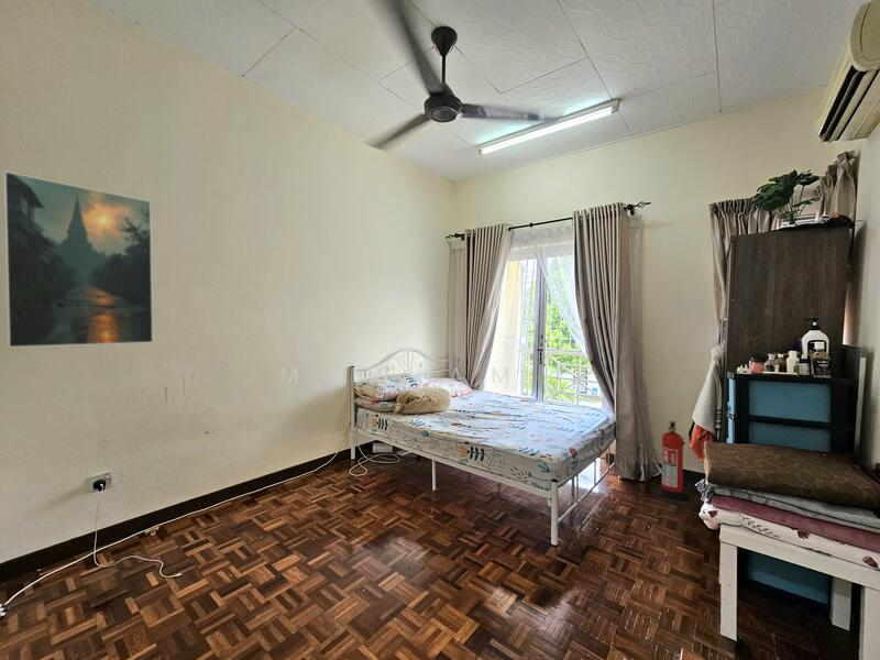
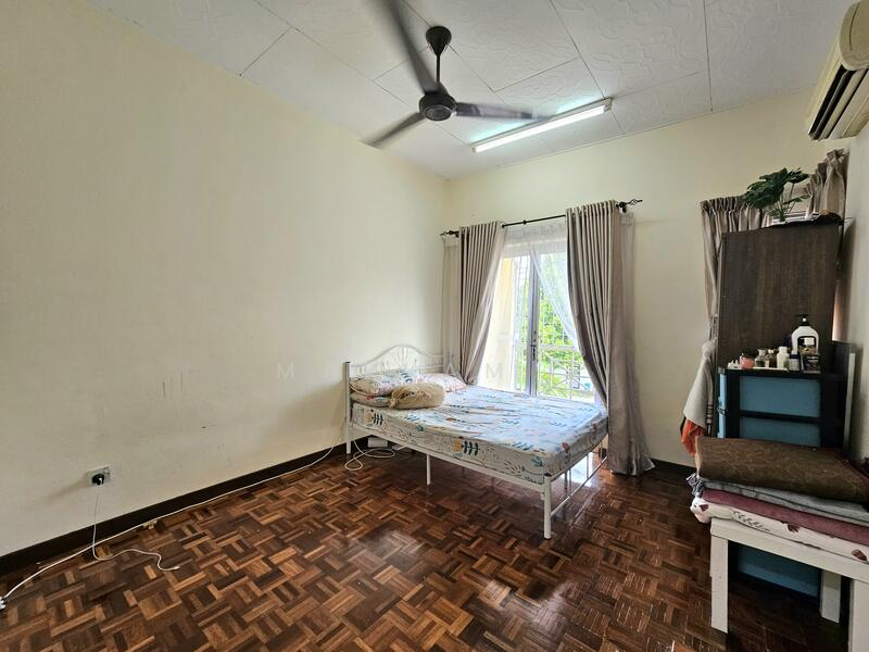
- fire extinguisher (672, 458)
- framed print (86, 266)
